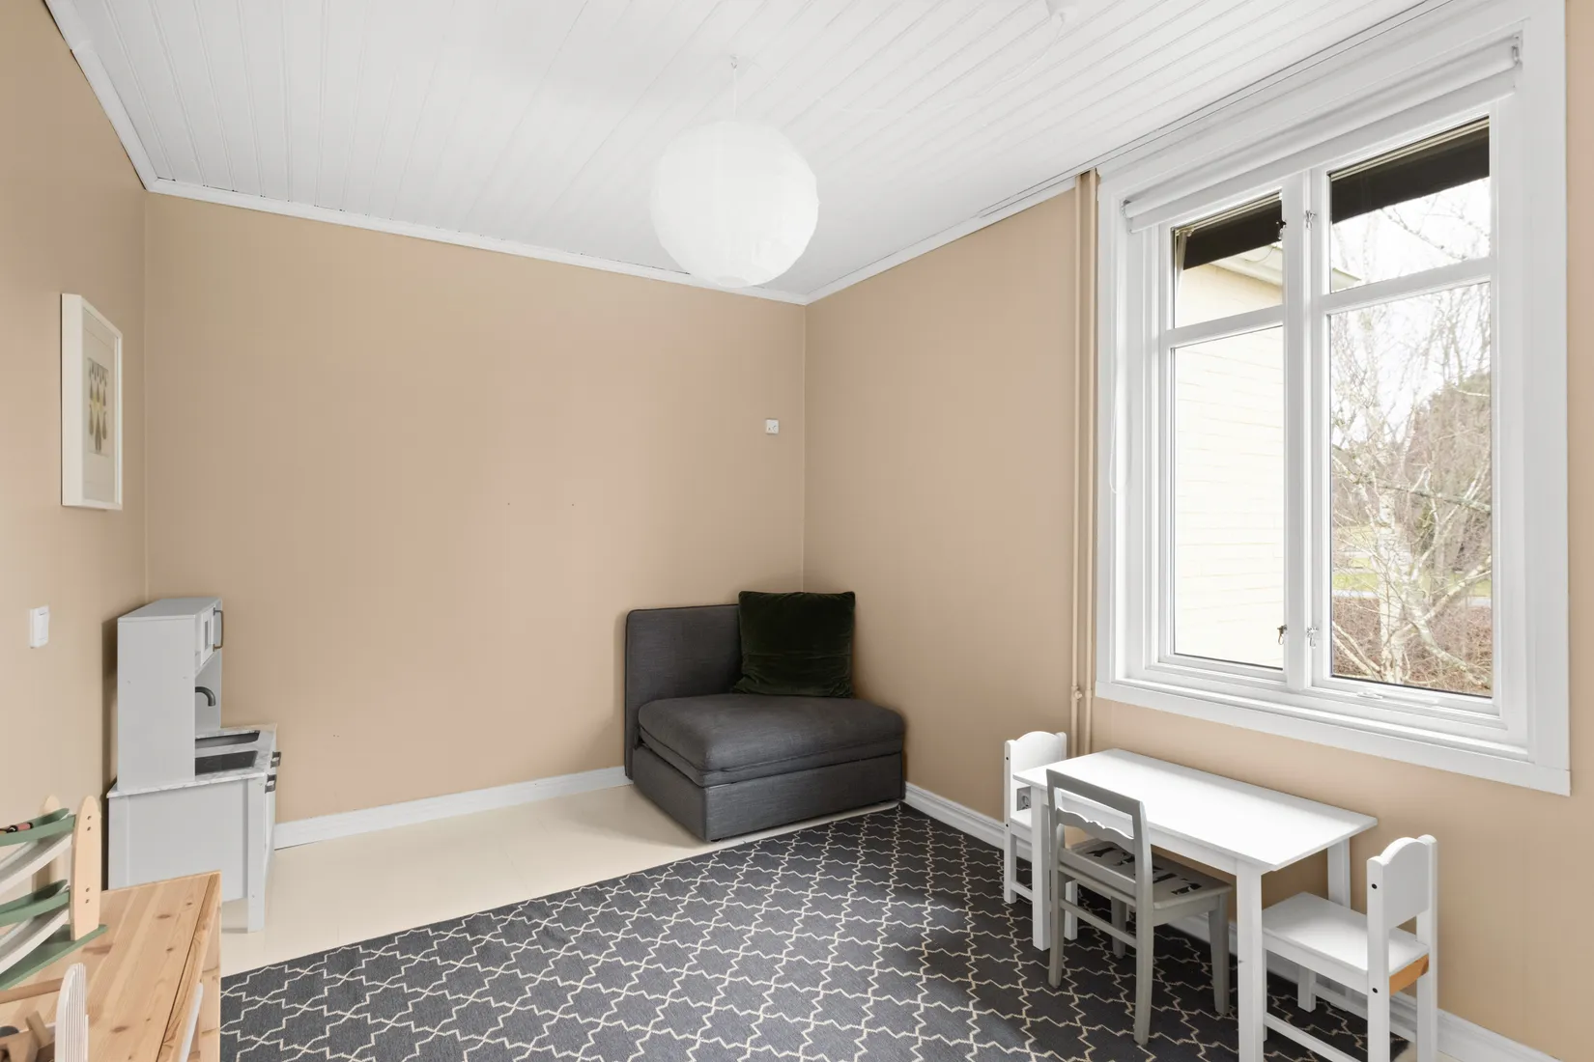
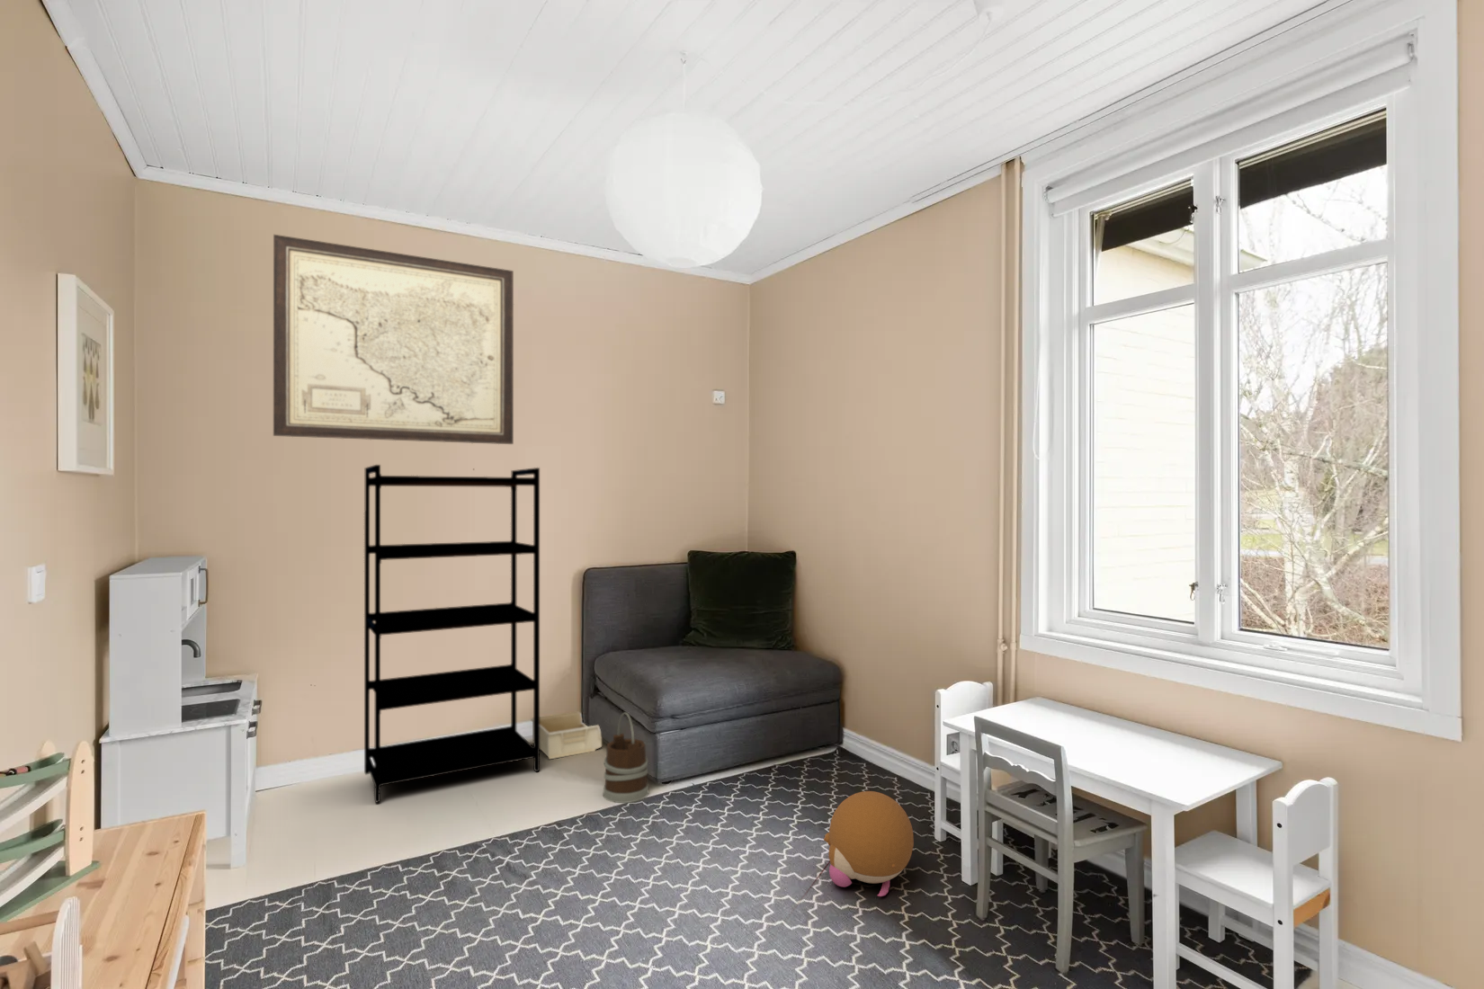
+ shelving unit (452, 619)
+ wall art (401, 347)
+ storage bin (565, 734)
+ plush toy (868, 837)
+ wooden bucket (626, 753)
